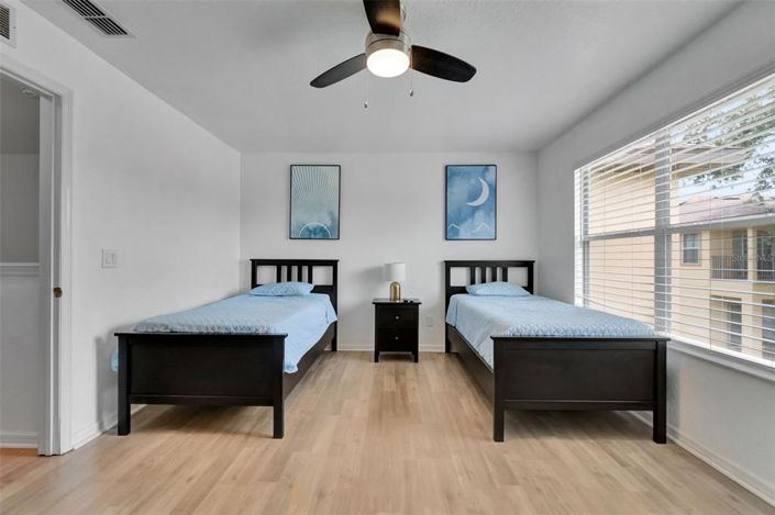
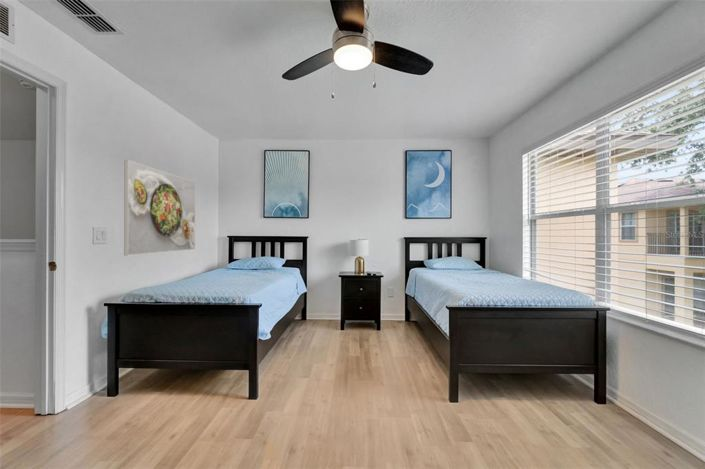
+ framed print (165, 212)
